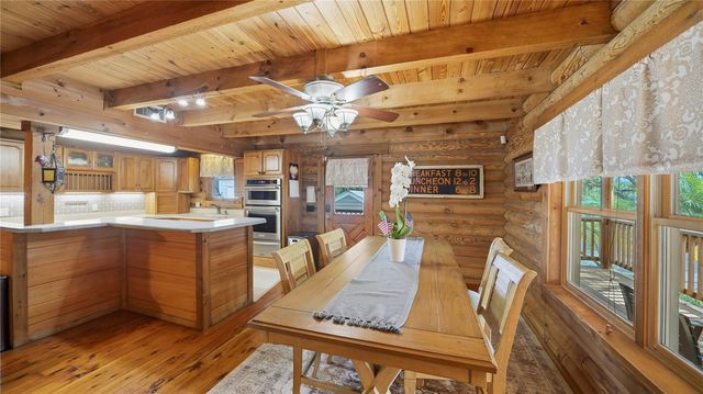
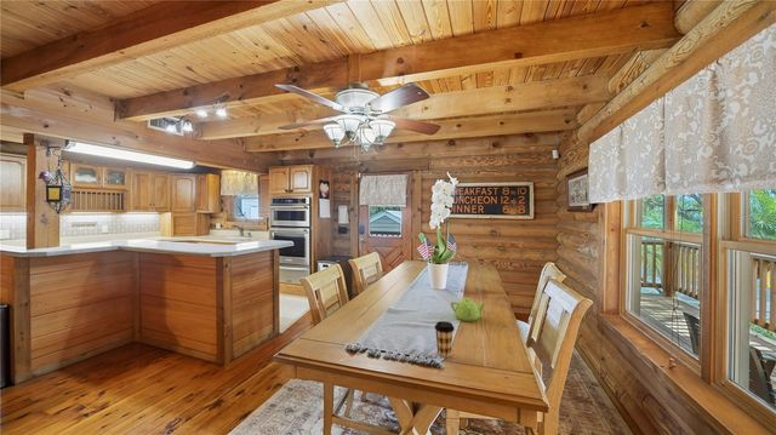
+ coffee cup (444, 338)
+ teapot (467, 308)
